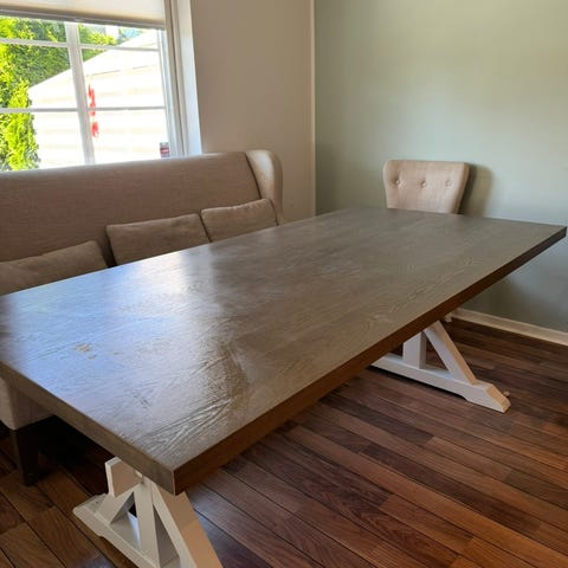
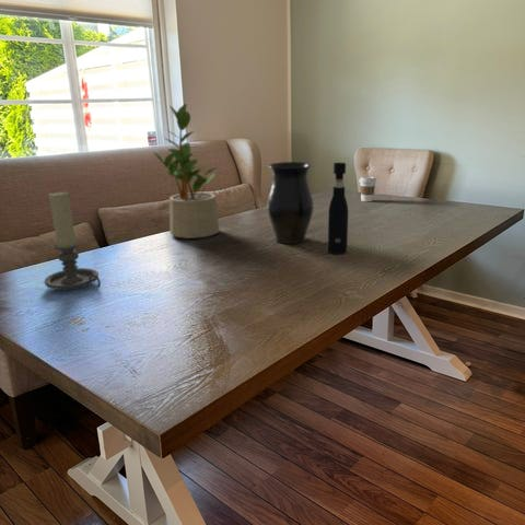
+ vase (290, 202)
+ pepper grinder (338, 208)
+ coffee cup (366, 188)
+ potted plant (190, 172)
+ candle holder (69, 240)
